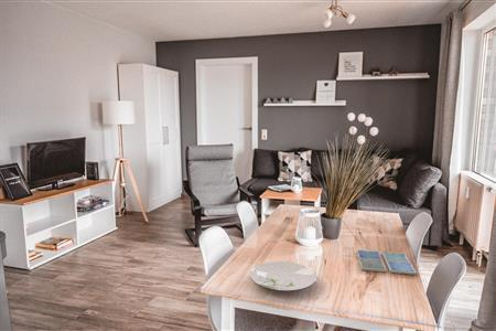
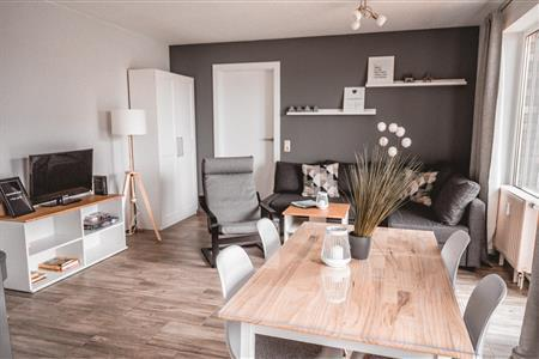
- drink coaster (382, 261)
- plate (282, 278)
